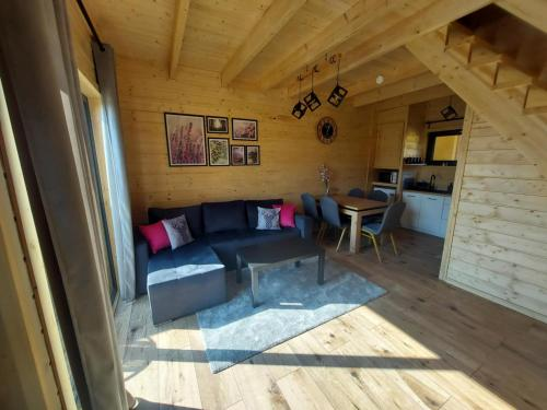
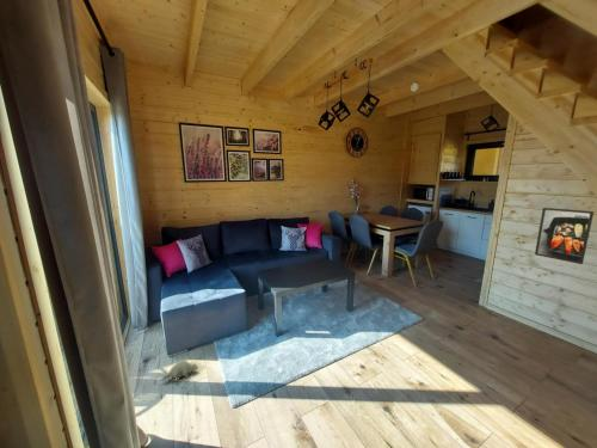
+ plush toy (180, 369)
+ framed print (561, 234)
